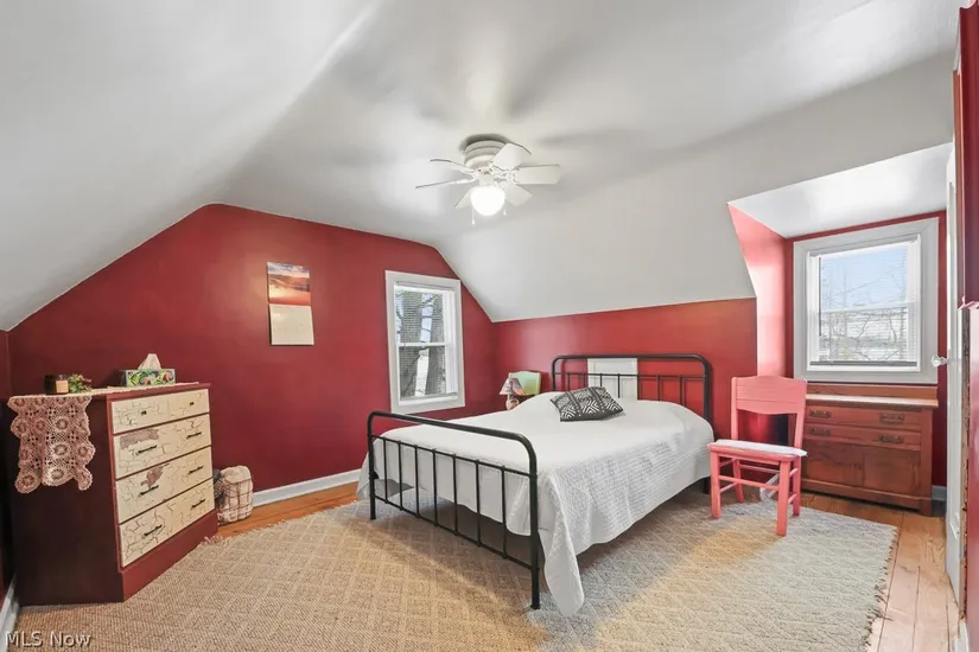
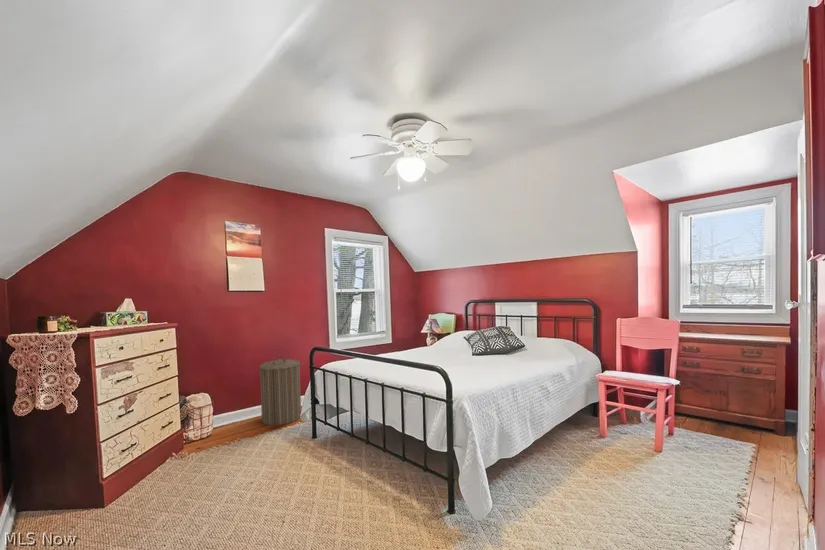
+ laundry hamper (280, 386)
